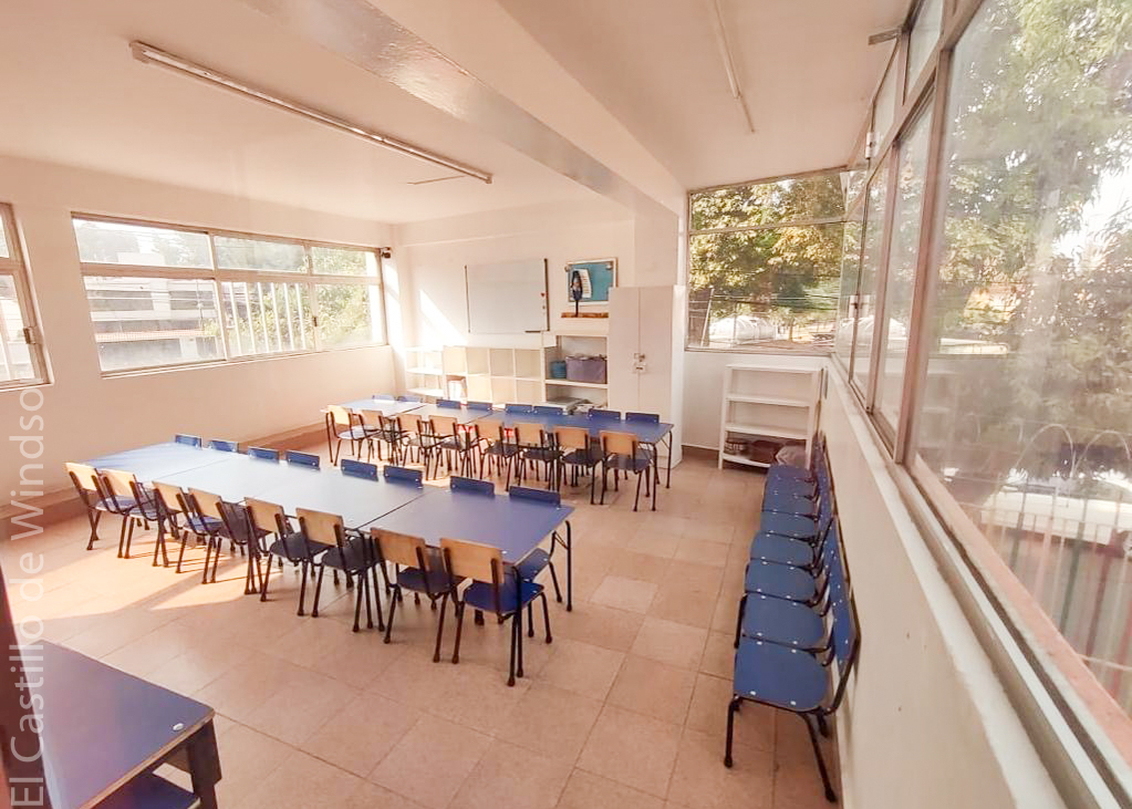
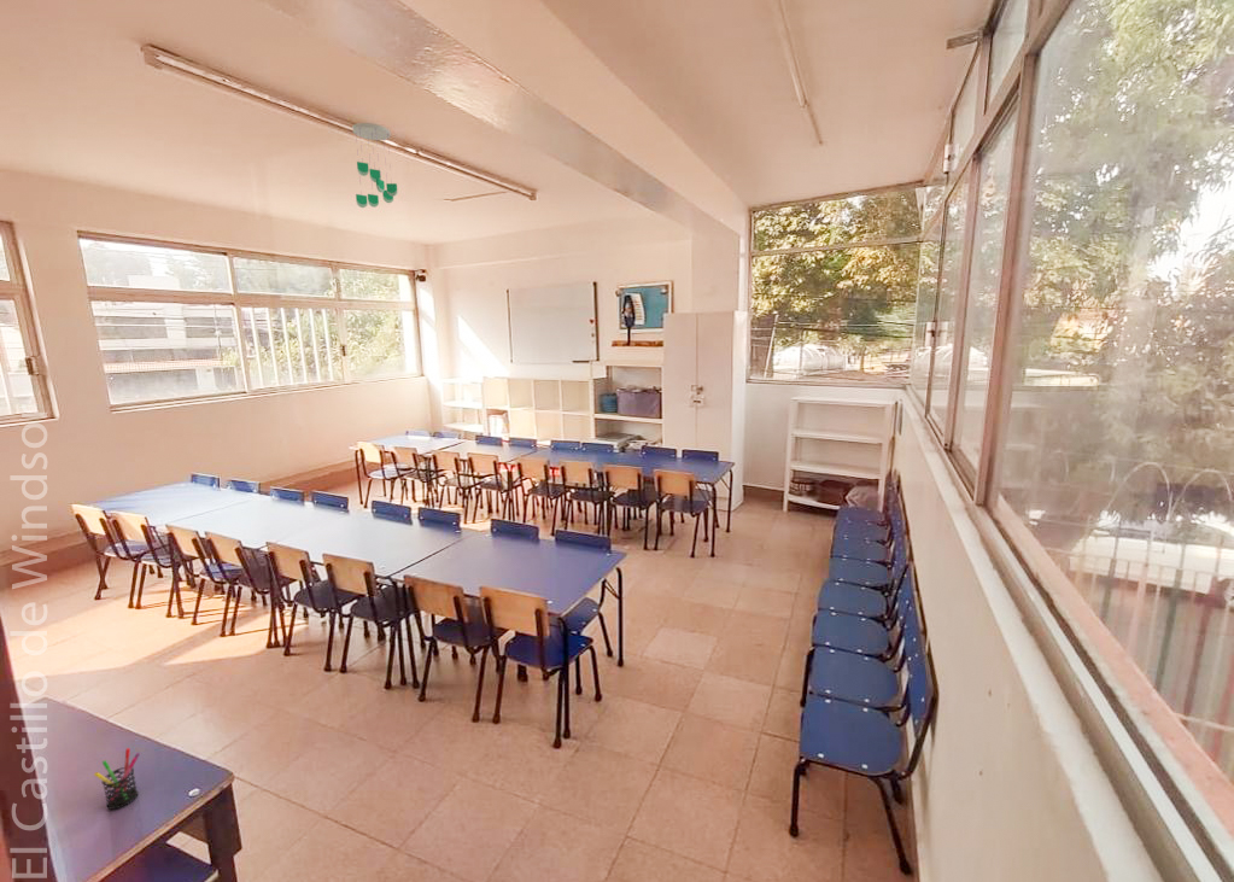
+ pen holder (117, 777)
+ ceiling mobile (373, 169)
